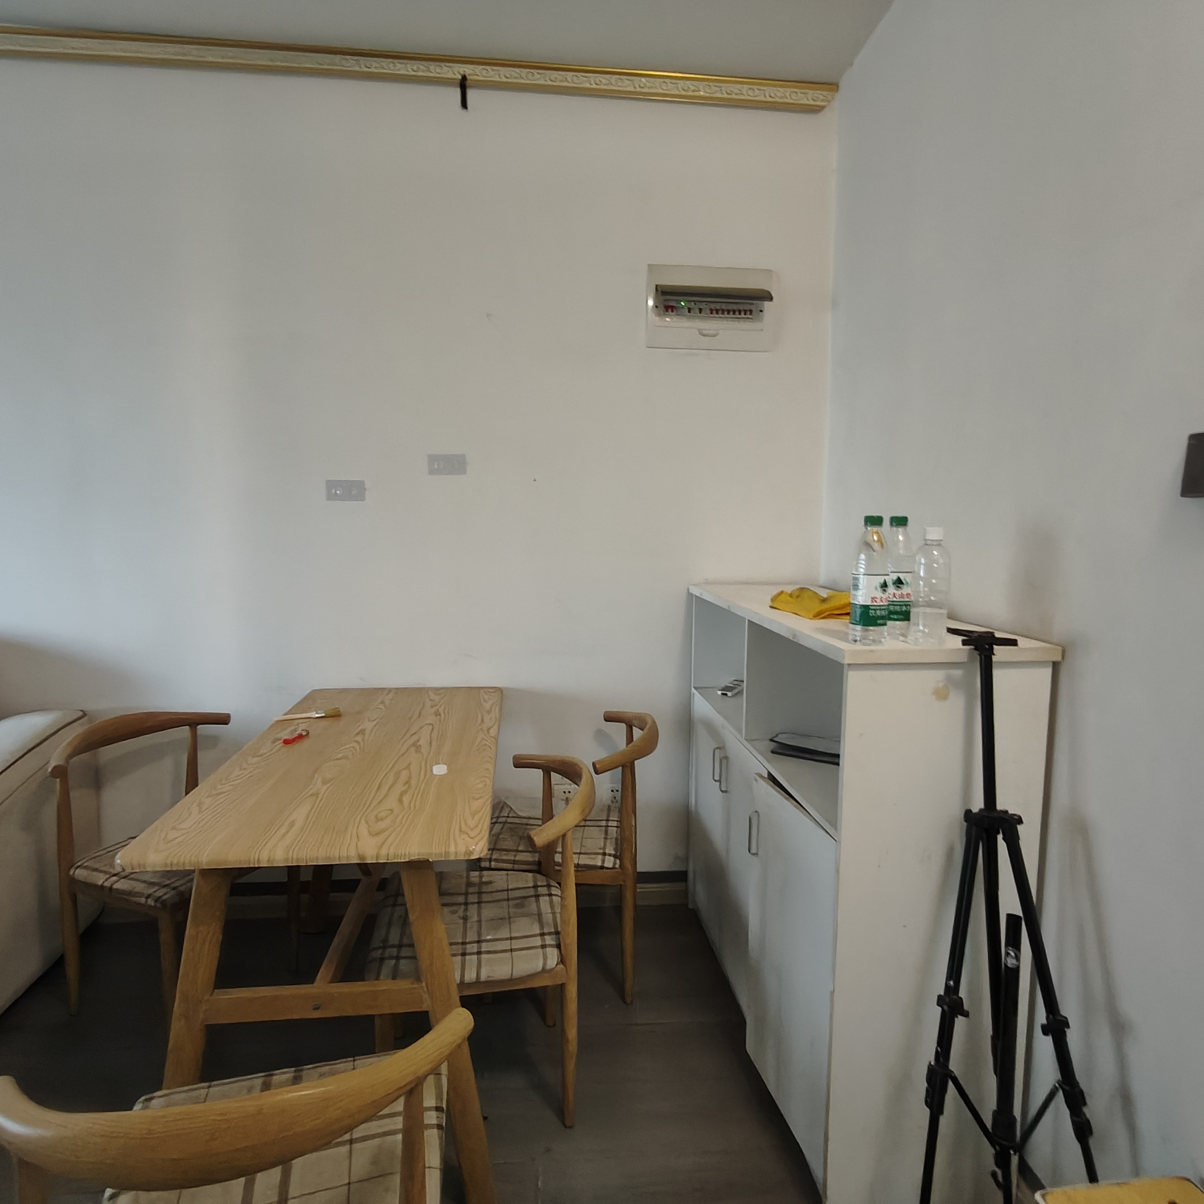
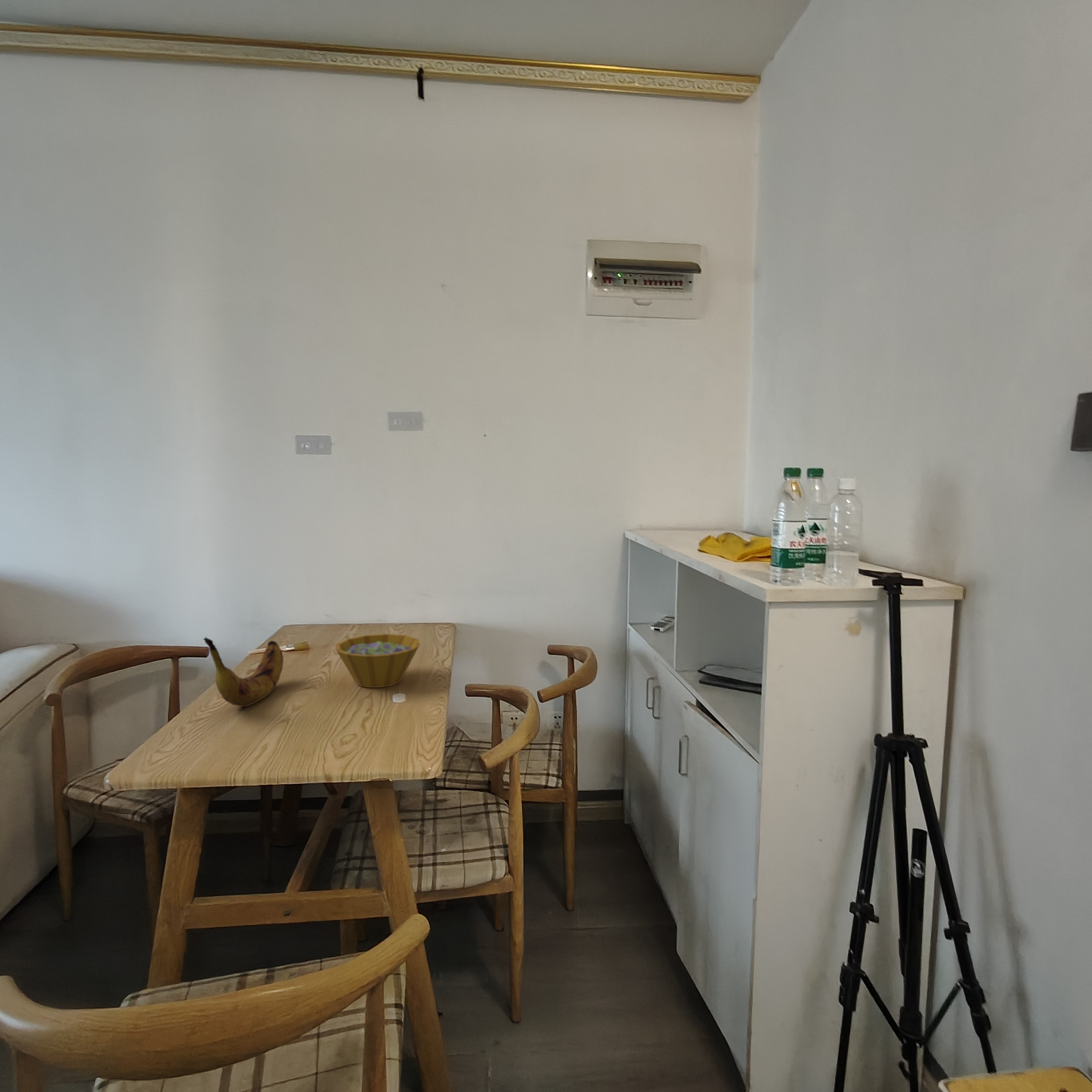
+ banana (259, 664)
+ bowl (378, 662)
